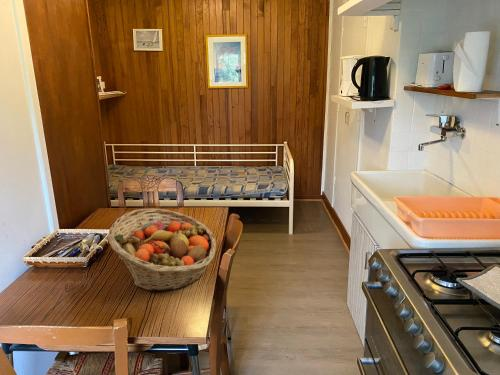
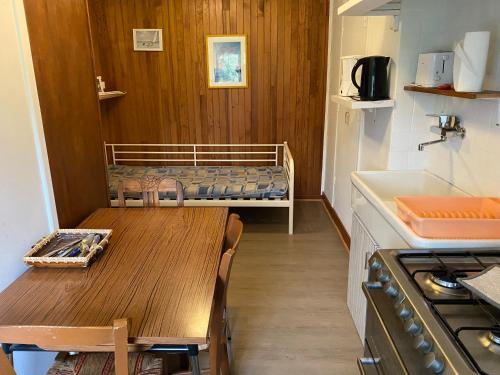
- fruit basket (165, 245)
